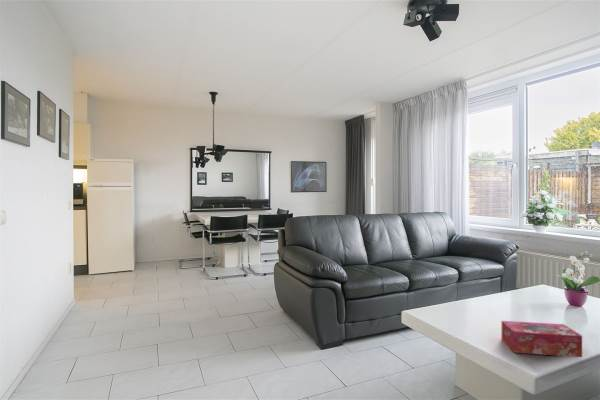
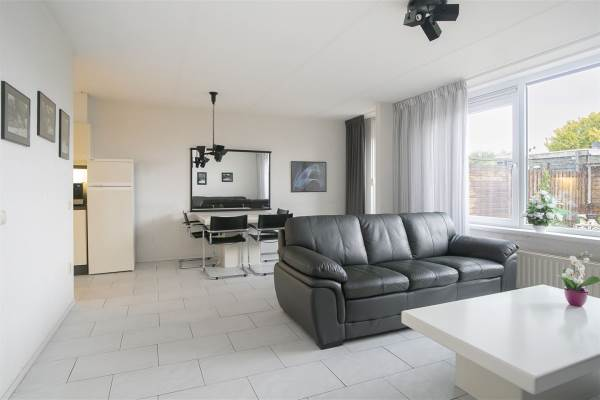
- tissue box (539, 337)
